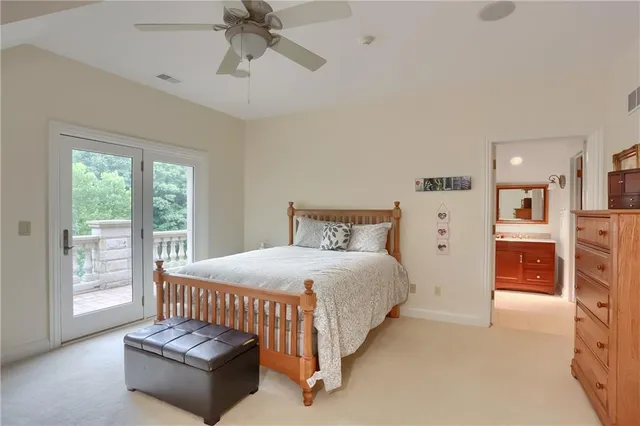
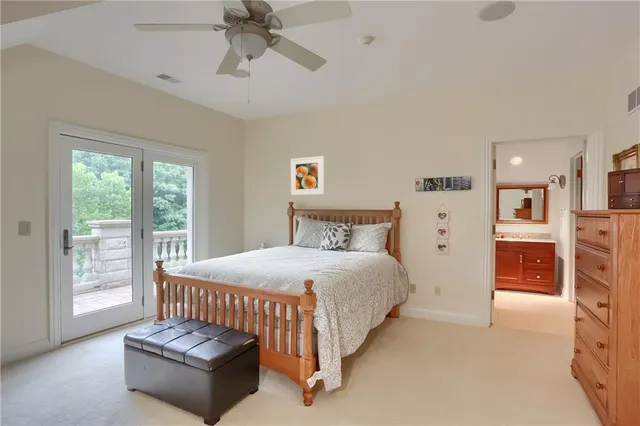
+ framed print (306, 176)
